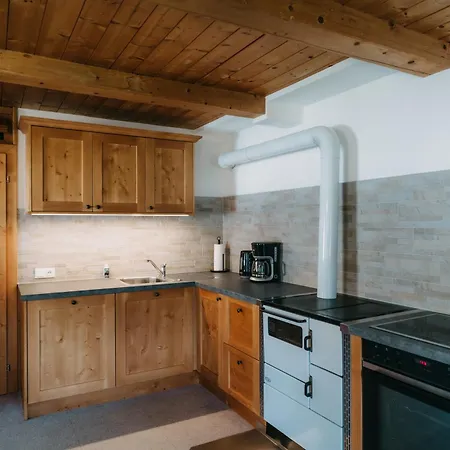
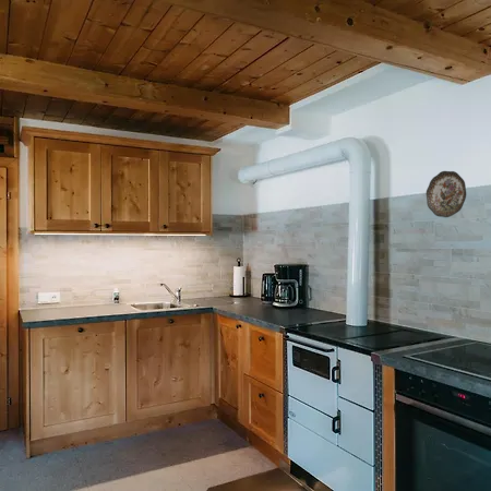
+ decorative plate (446, 194)
